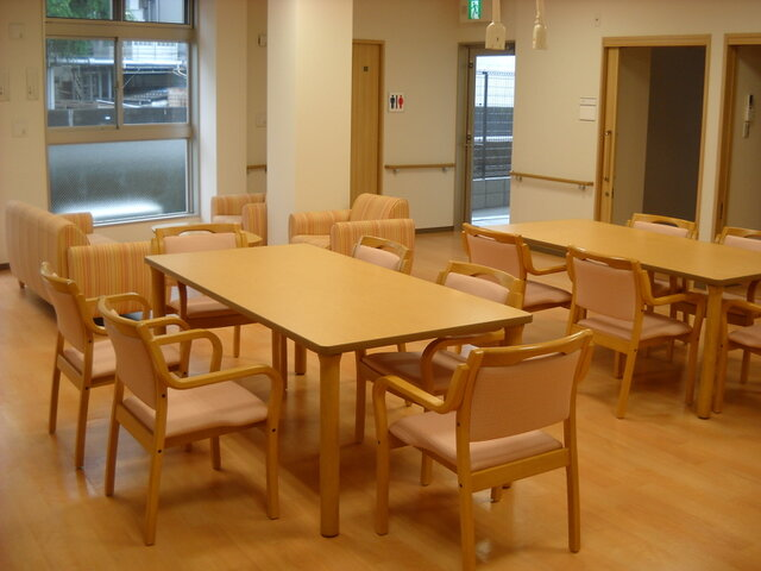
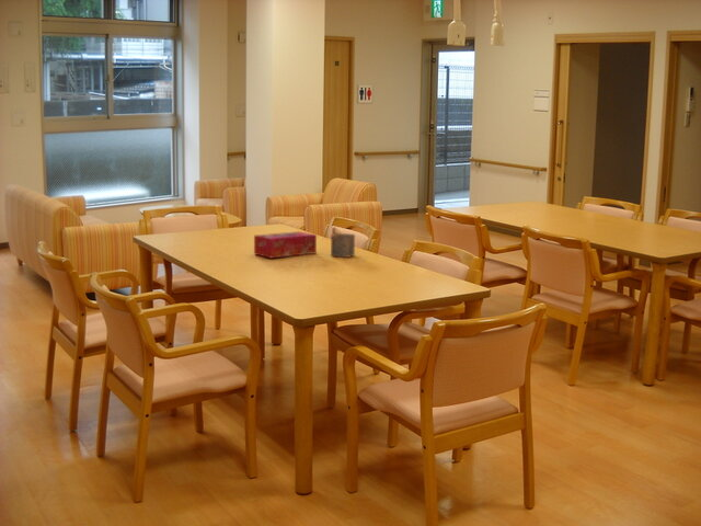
+ tissue box (285, 244)
+ napkin holder (342, 241)
